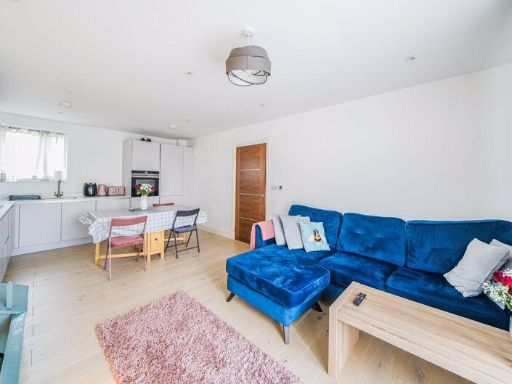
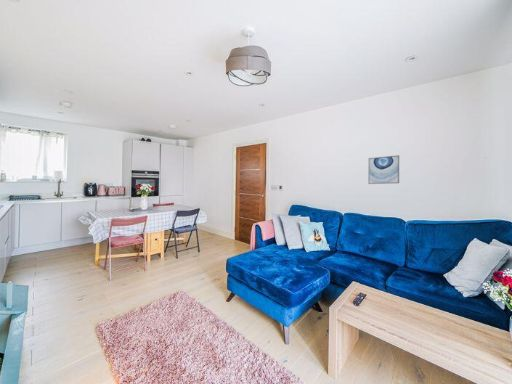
+ wall art (383, 170)
